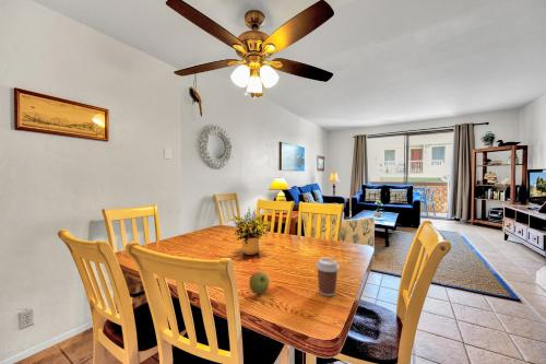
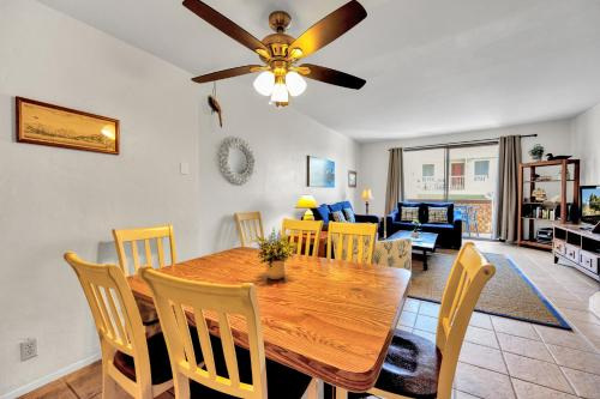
- coffee cup (327, 277)
- apple (259, 282)
